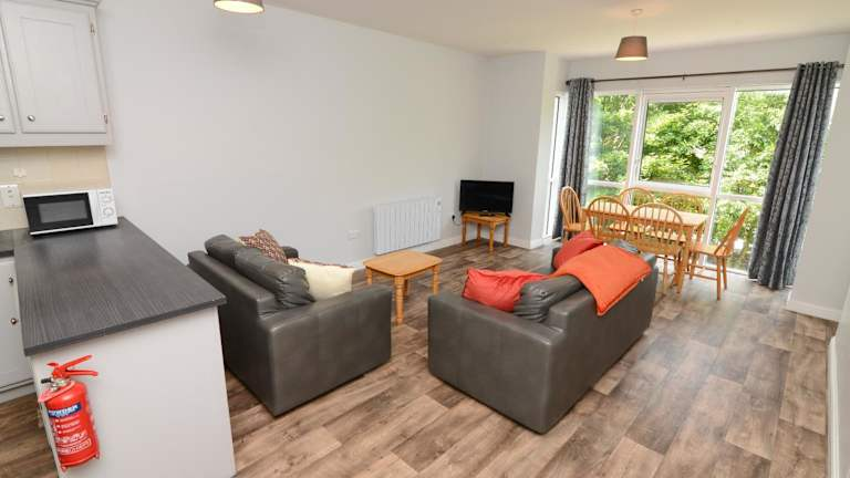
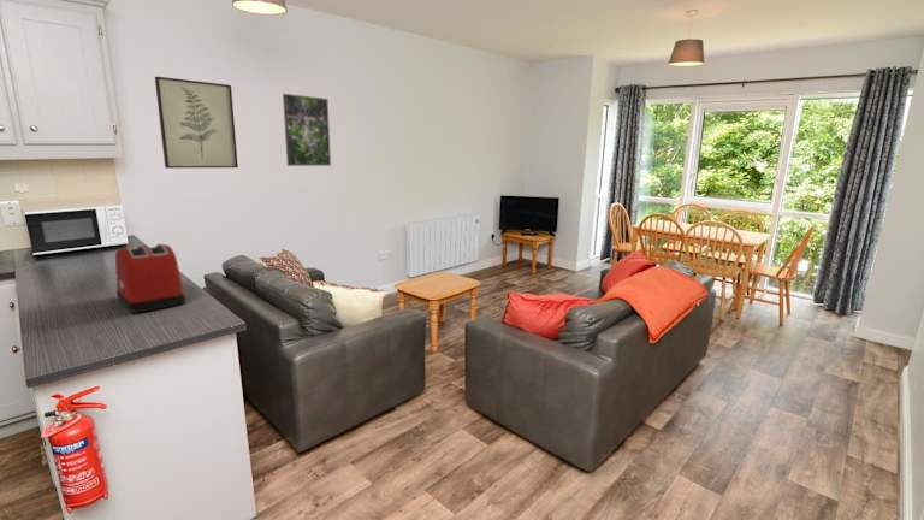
+ toaster (147, 273)
+ wall art (199, 125)
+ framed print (307, 131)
